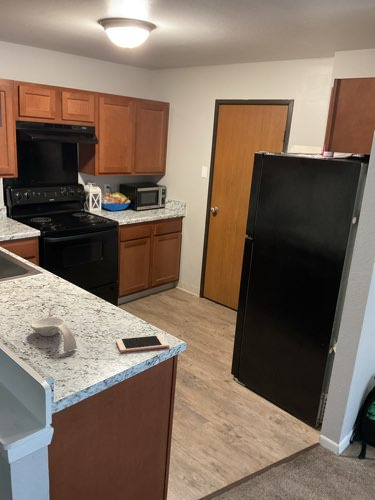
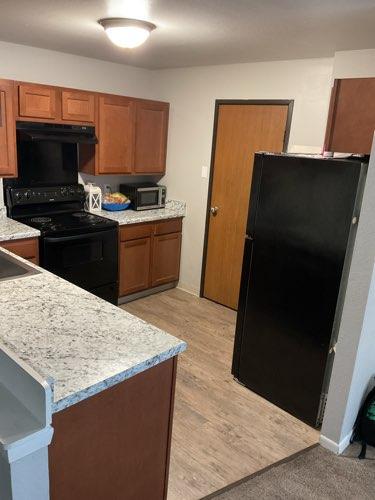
- spoon rest (55, 329)
- cell phone (142, 343)
